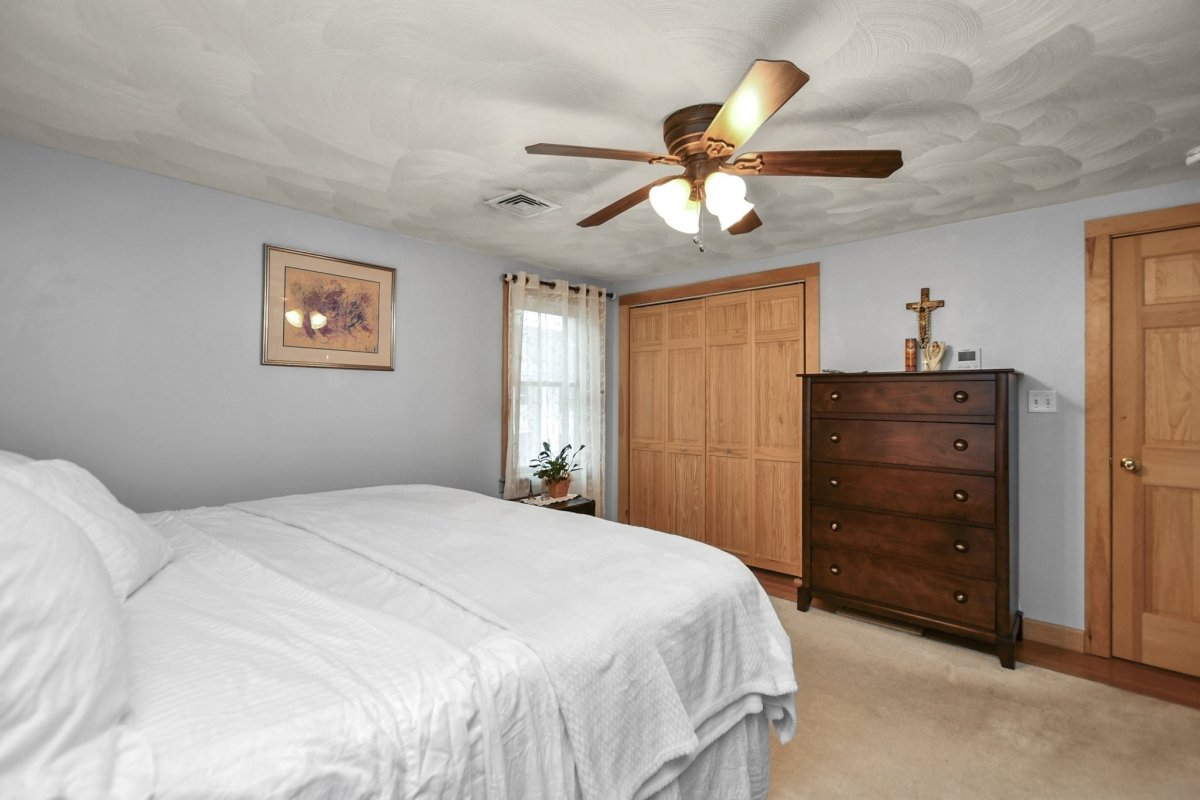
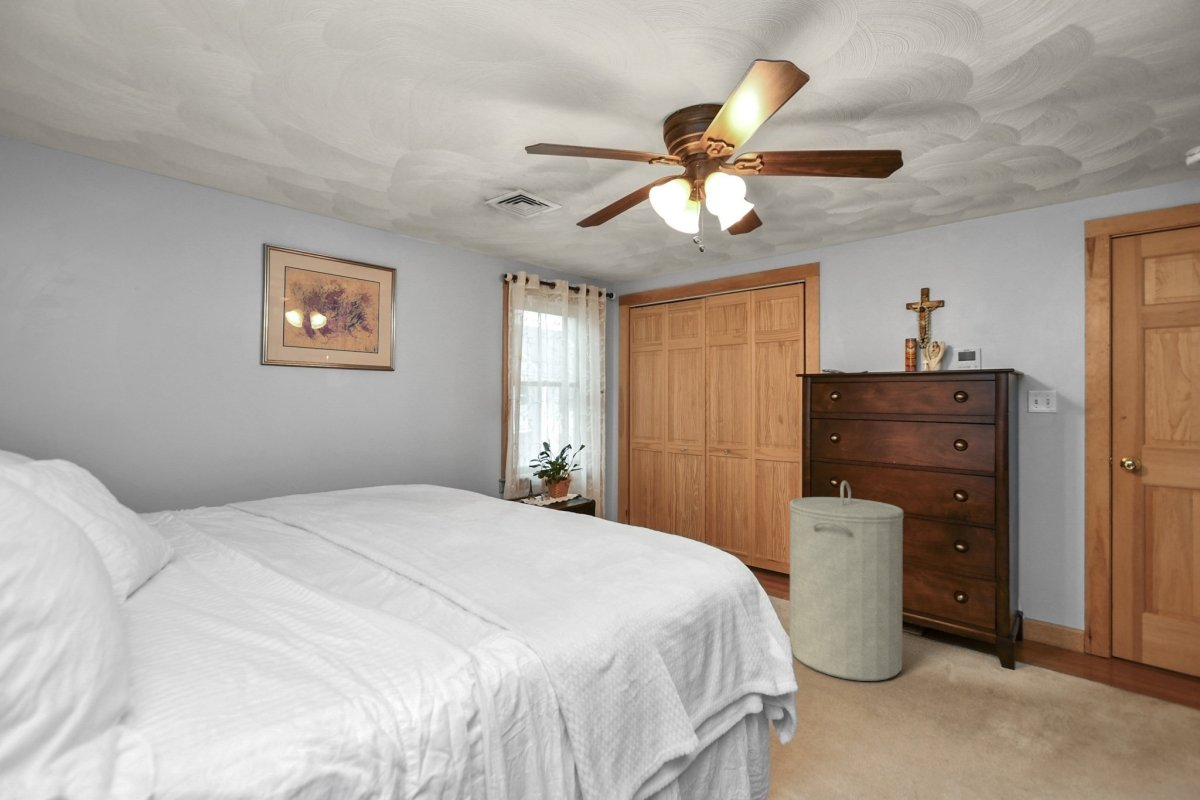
+ laundry hamper (843, 568)
